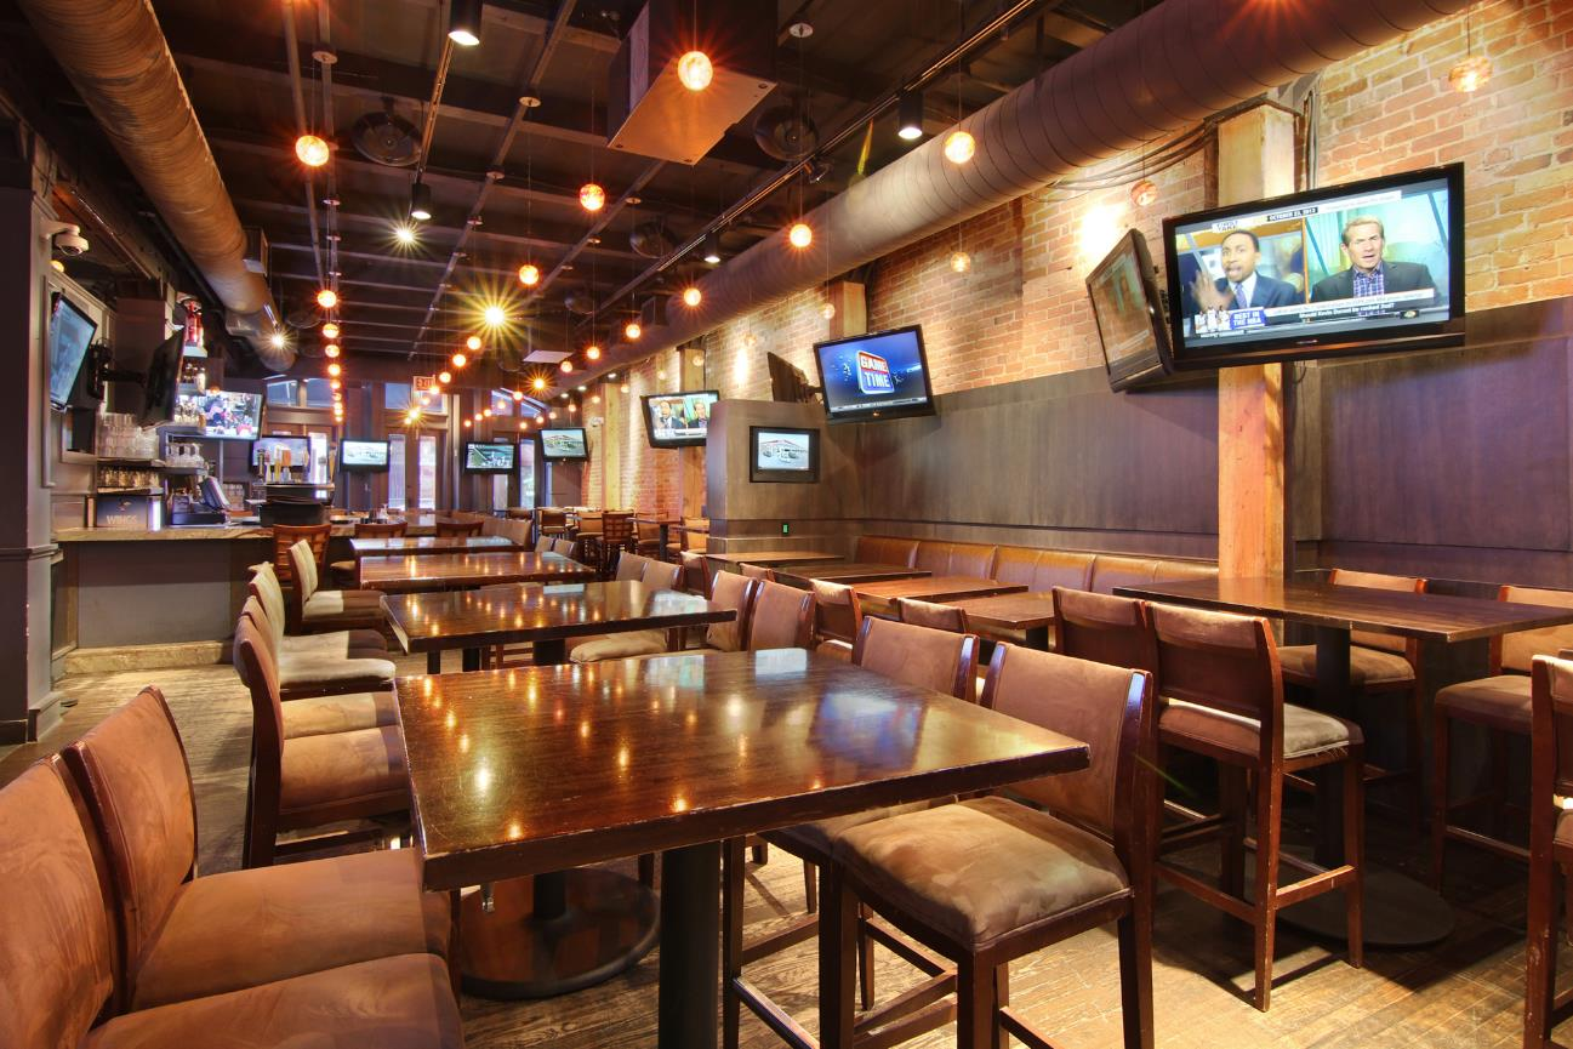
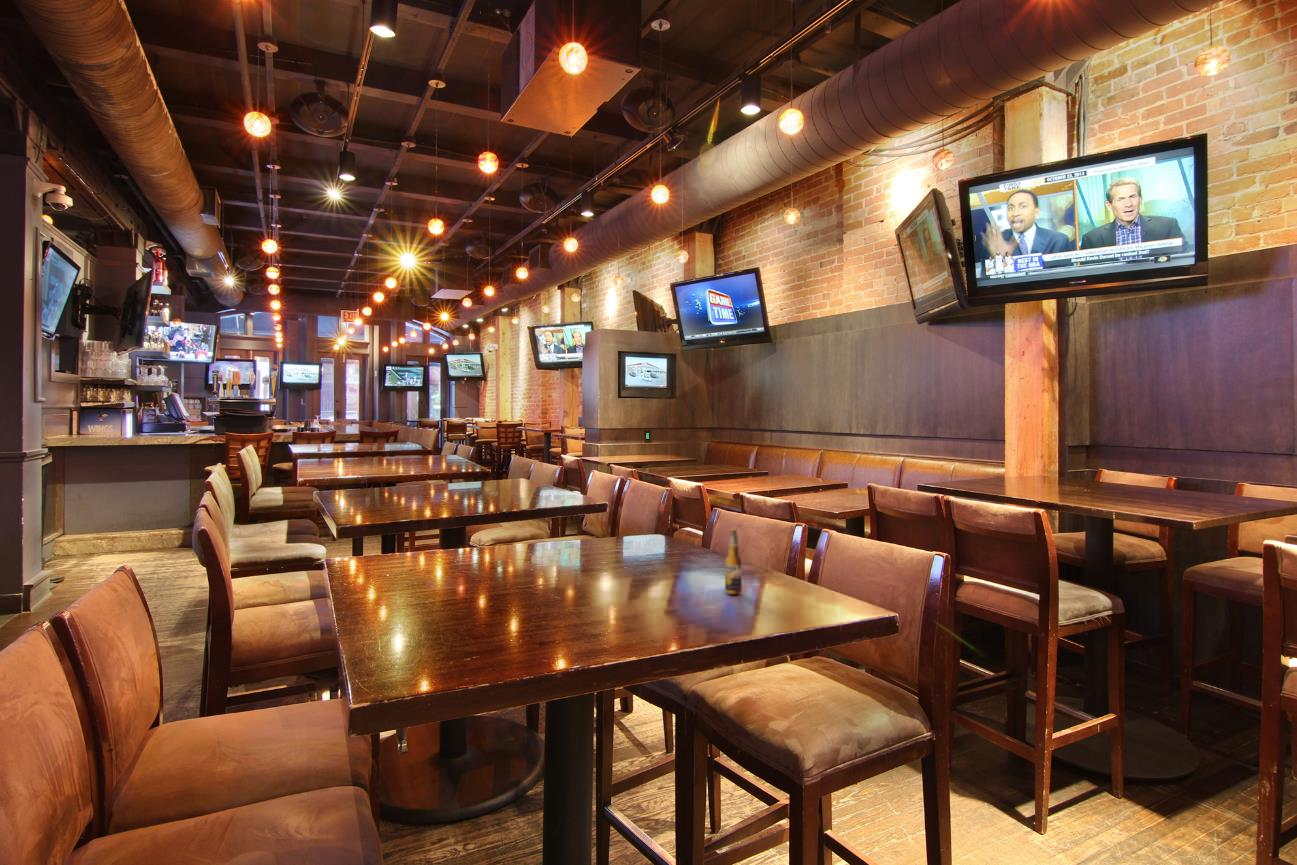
+ beer bottle (733, 561)
